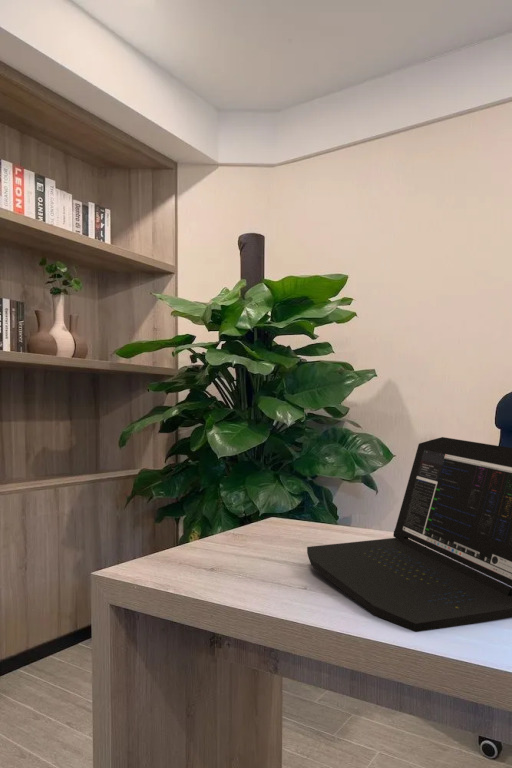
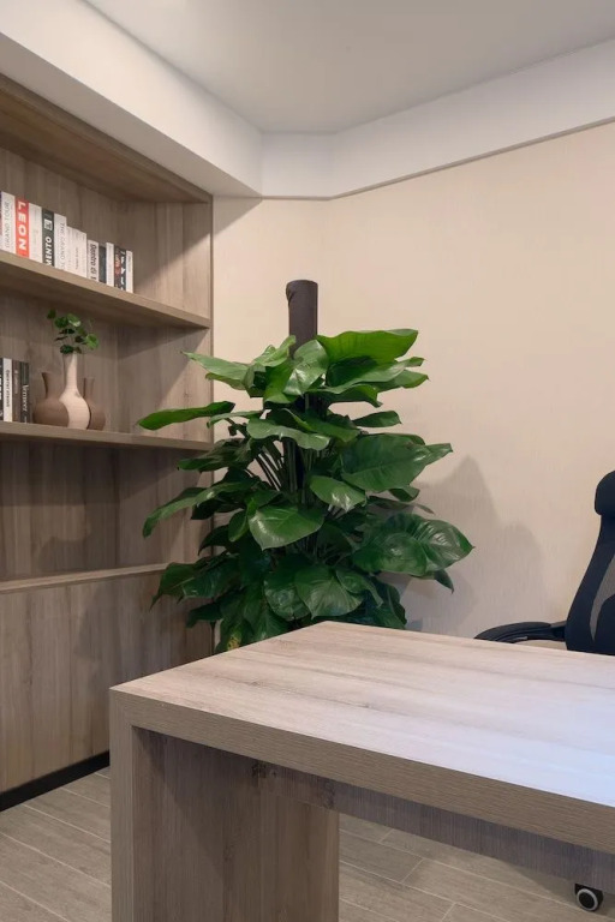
- laptop (414, 515)
